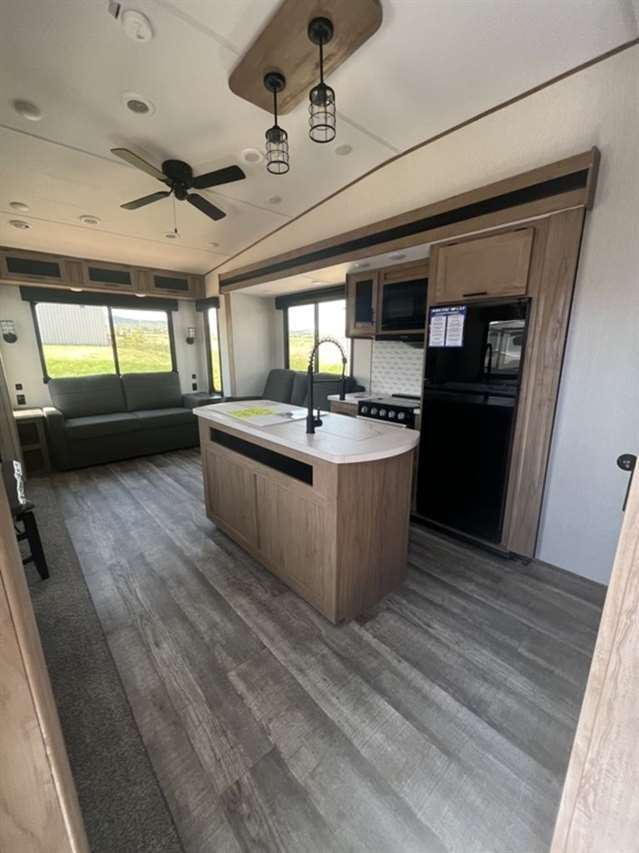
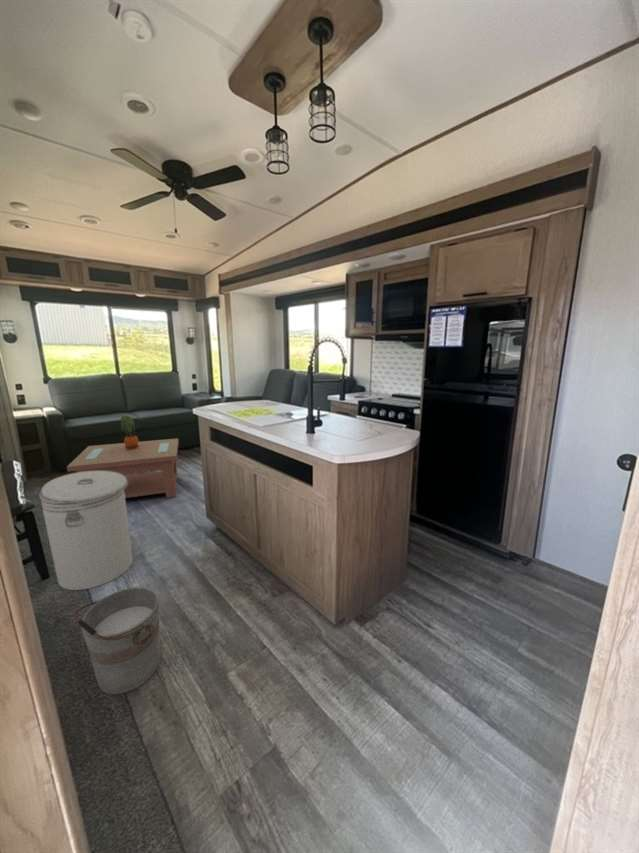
+ can (92, 525)
+ bucket (125, 636)
+ potted plant (129, 431)
+ coffee table (132, 471)
